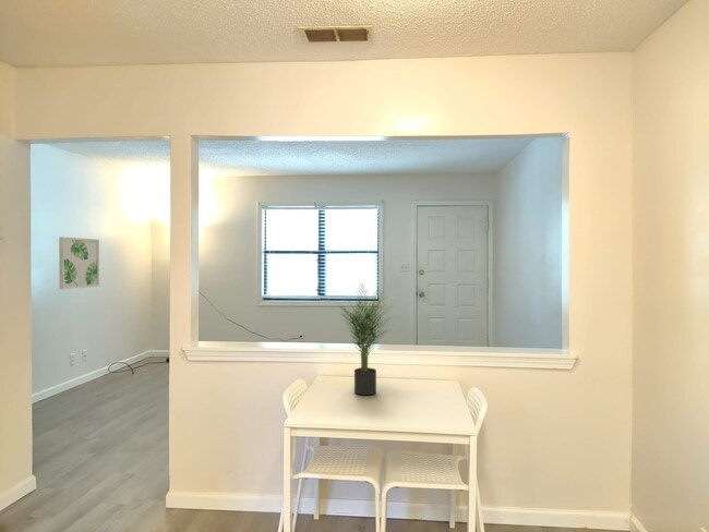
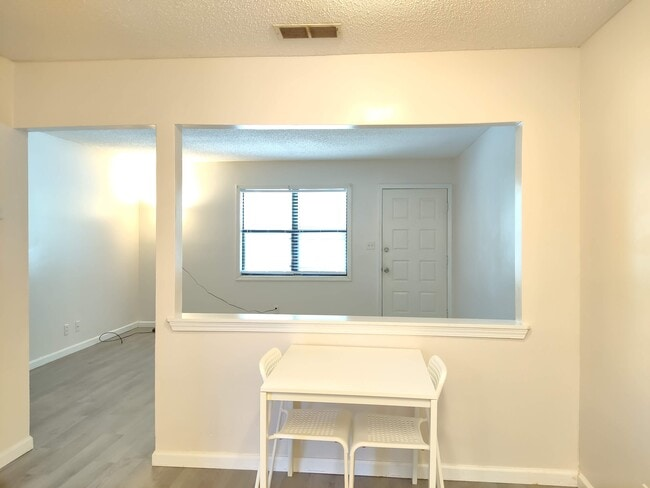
- potted plant (364, 336)
- wall art (80, 263)
